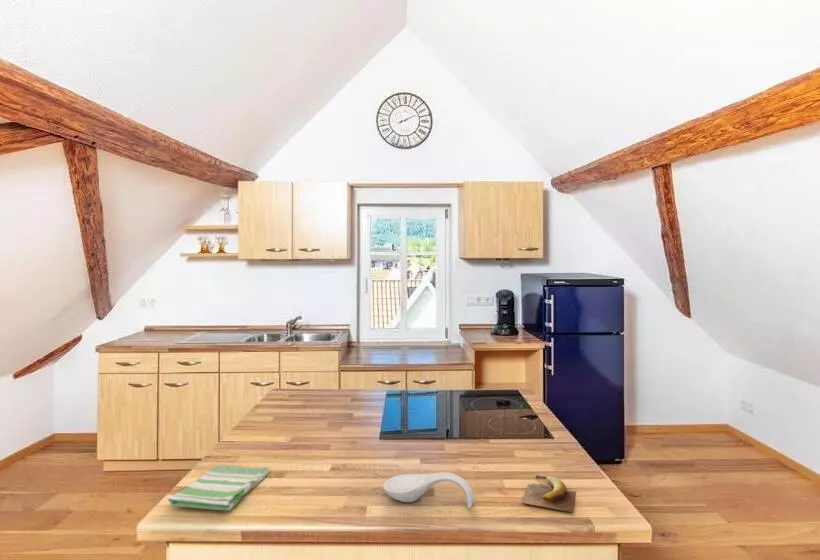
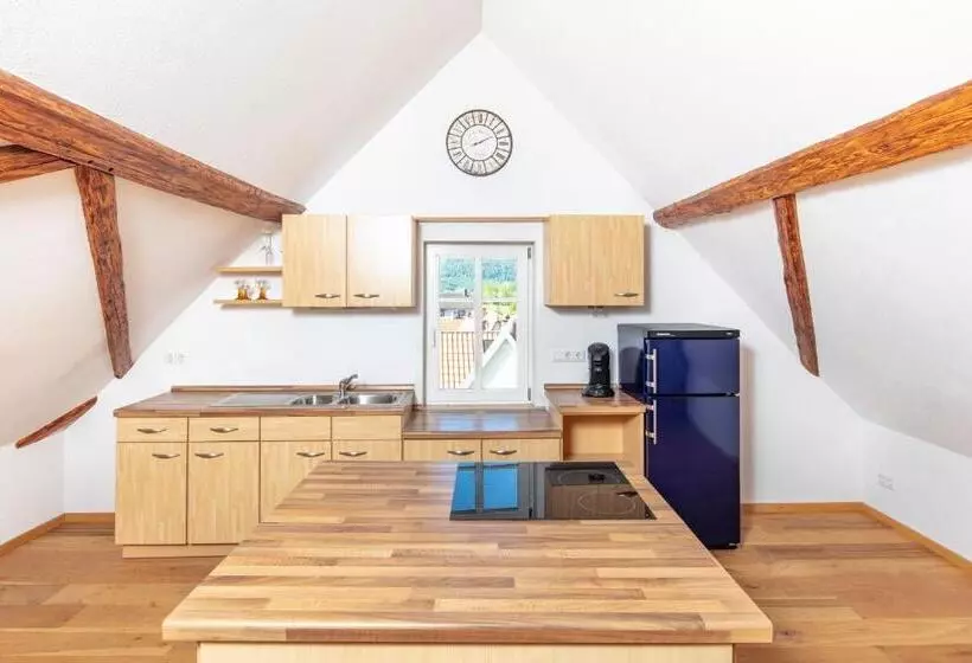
- banana (550, 488)
- dish towel (221, 484)
- spoon rest (427, 486)
